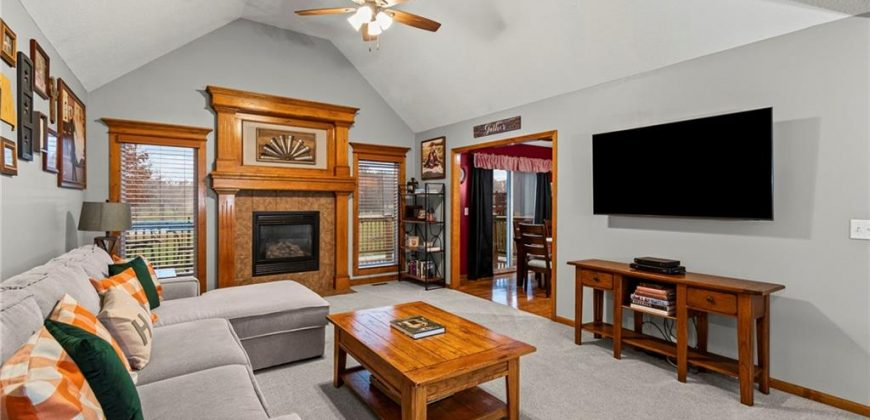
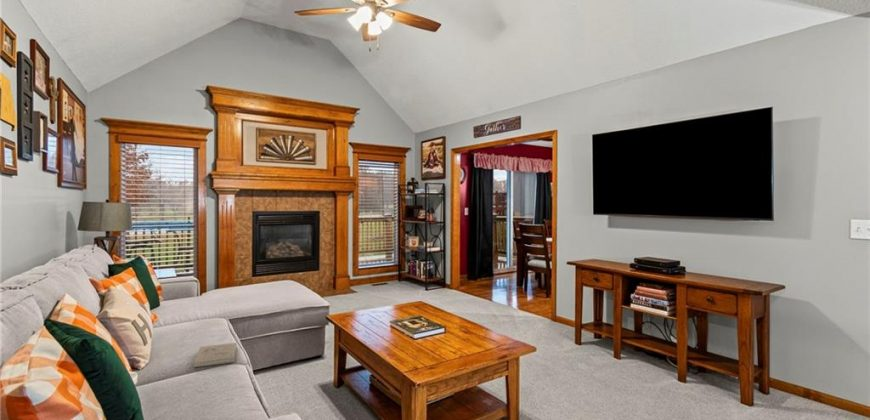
+ book (216, 354)
